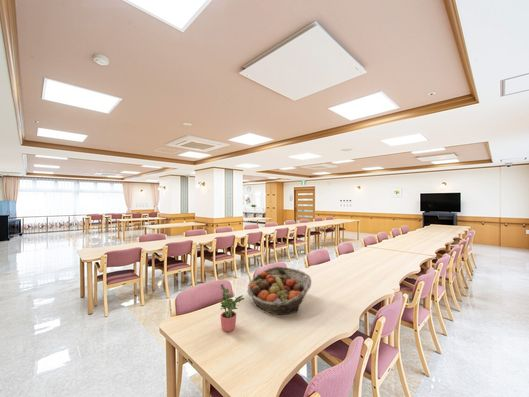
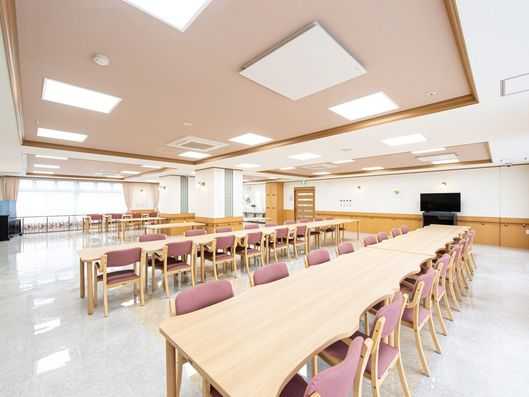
- fruit basket (278, 288)
- potted plant (235, 306)
